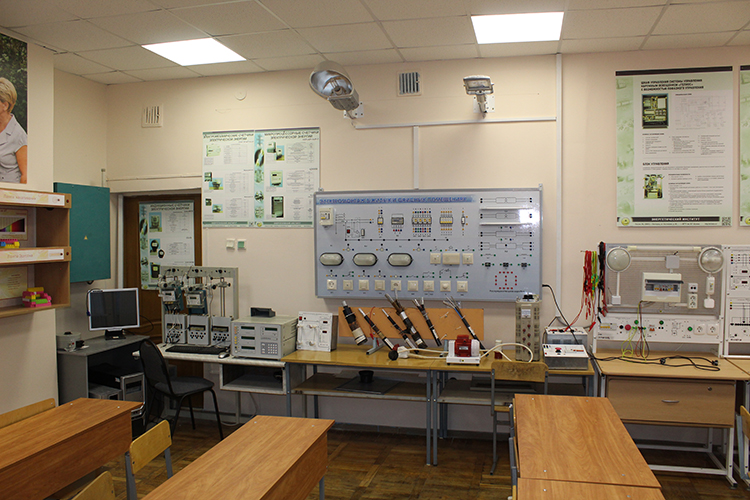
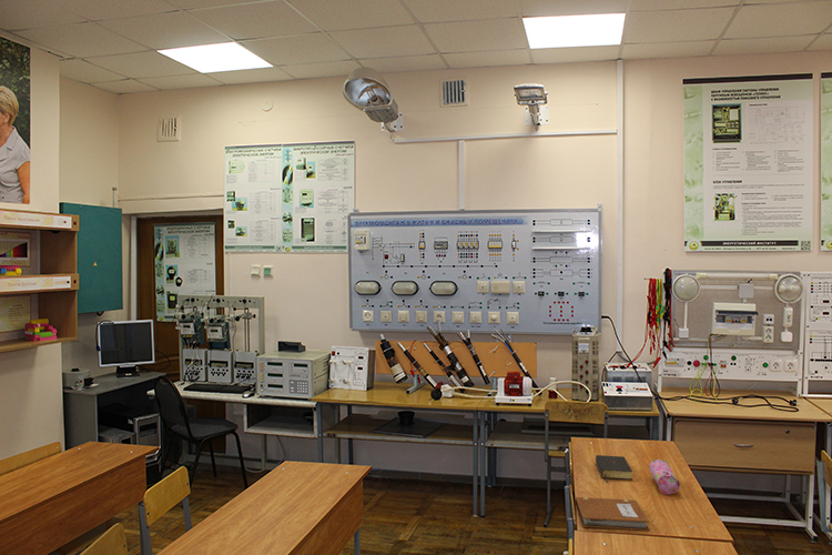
+ notebook (611, 512)
+ pencil case (663, 475)
+ bible (613, 468)
